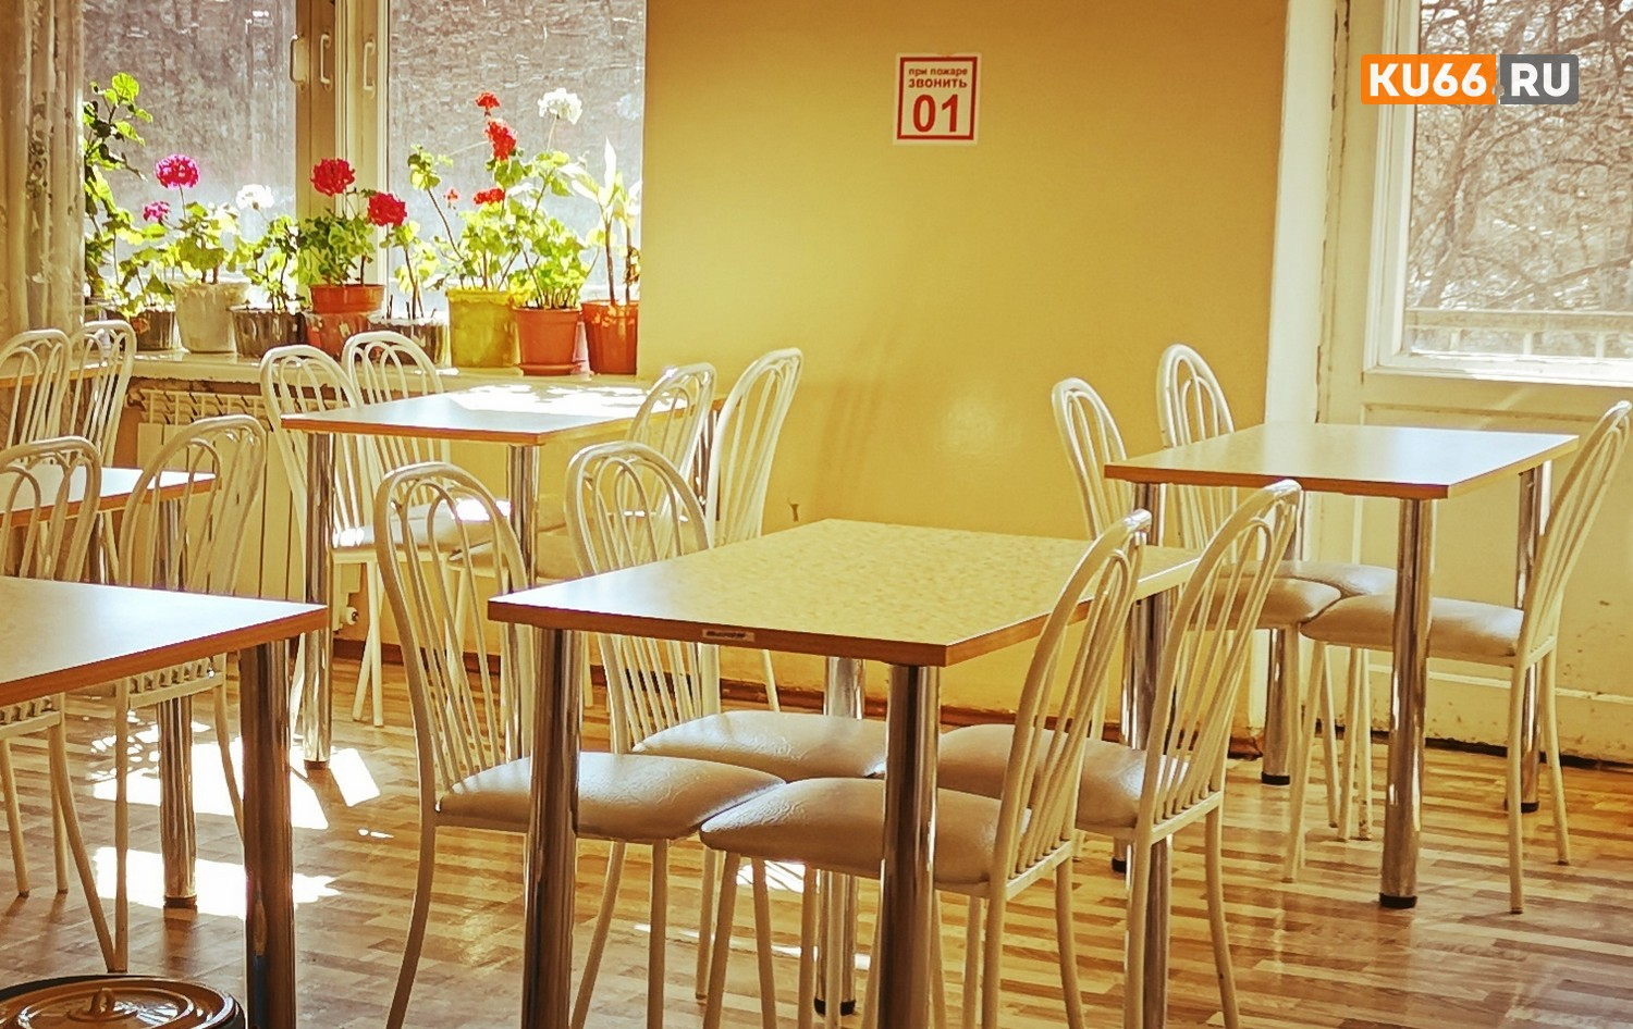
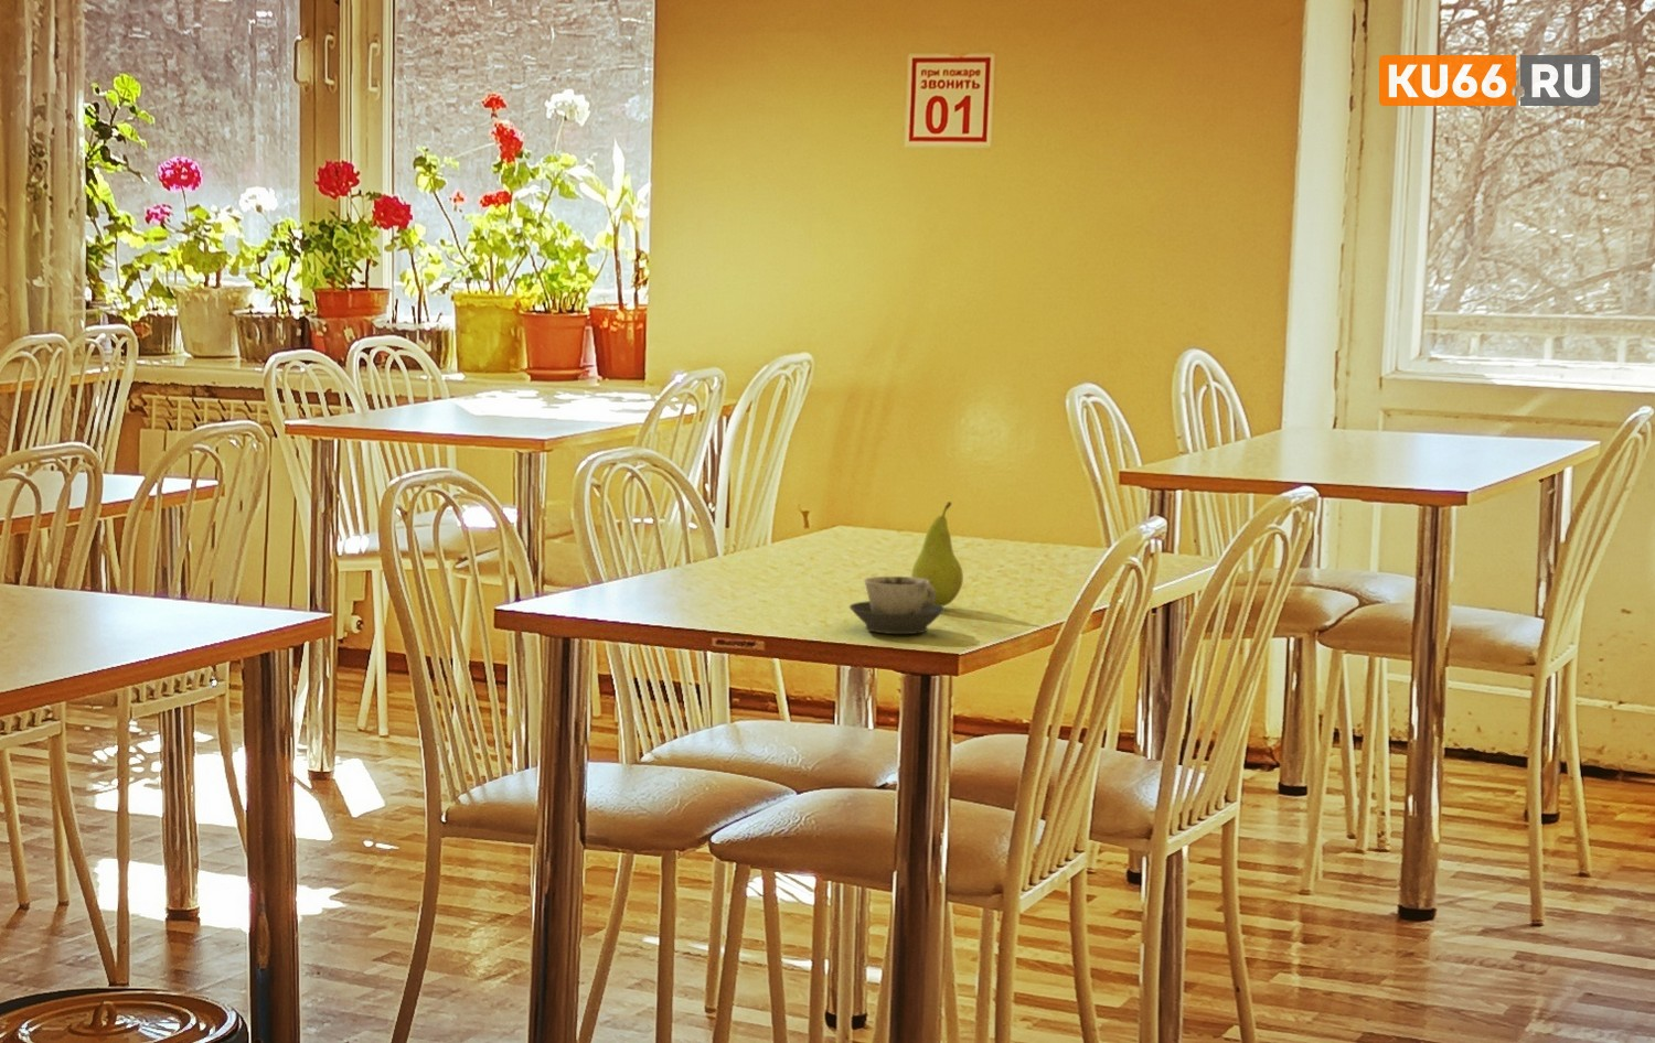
+ fruit (936, 554)
+ cup (897, 604)
